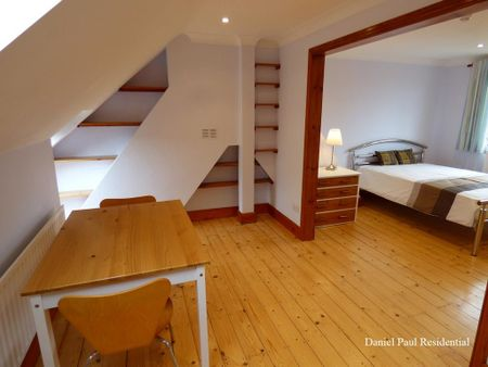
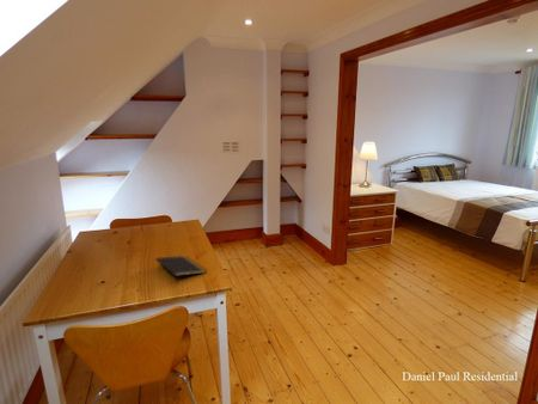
+ notepad (181, 264)
